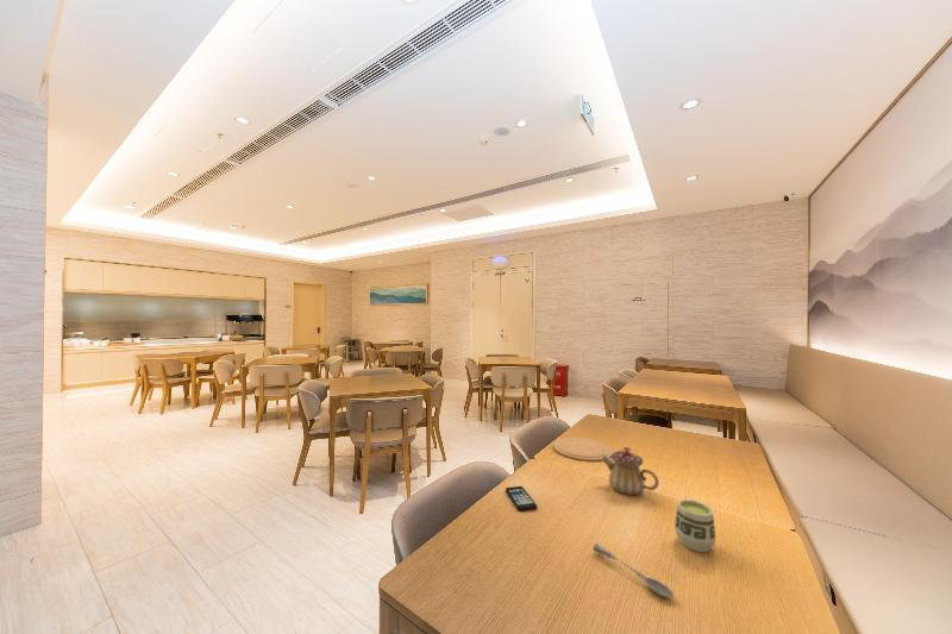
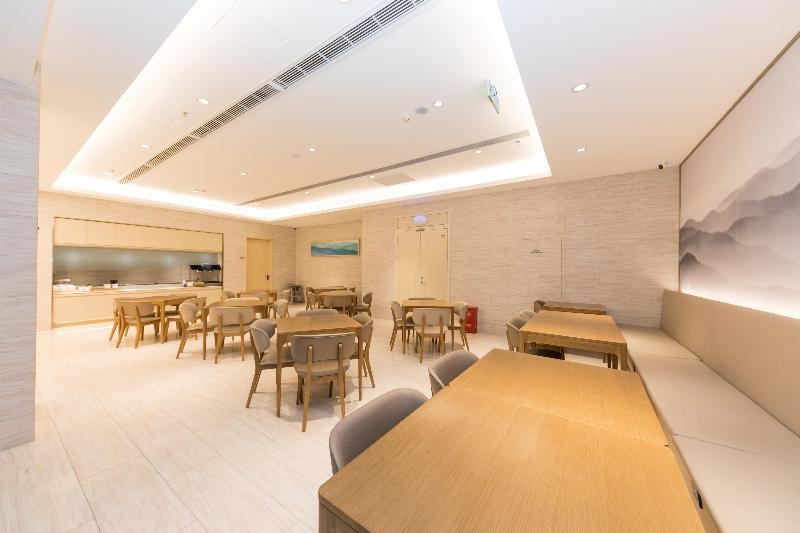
- teapot (628, 467)
- soupspoon (631, 569)
- cup (694, 525)
- plate (582, 447)
- smartphone (520, 497)
